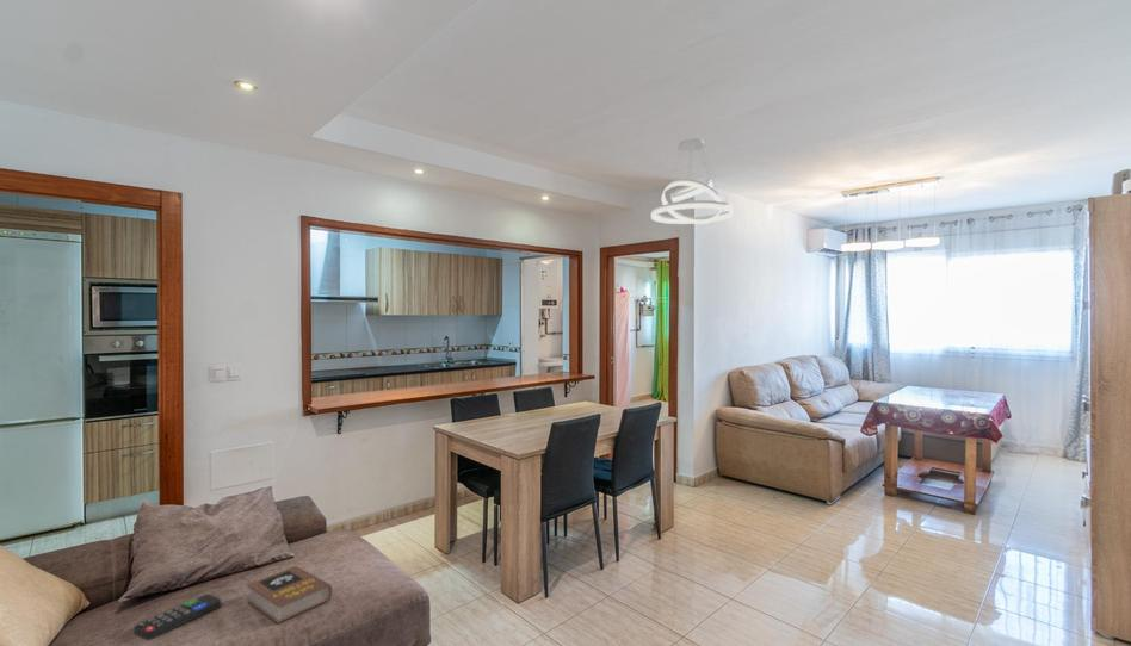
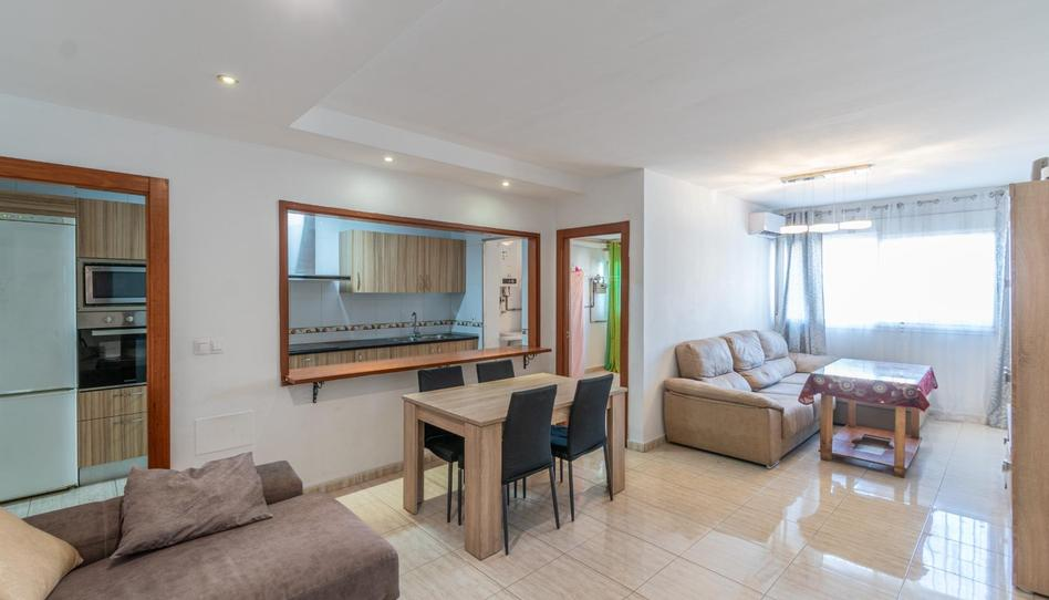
- book (288, 590)
- pendant light (691, 181)
- remote control (179, 615)
